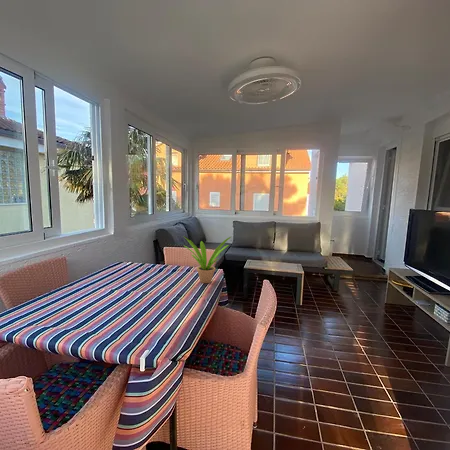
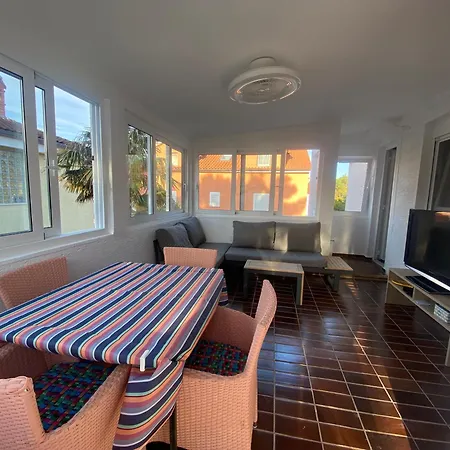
- potted plant (205, 257)
